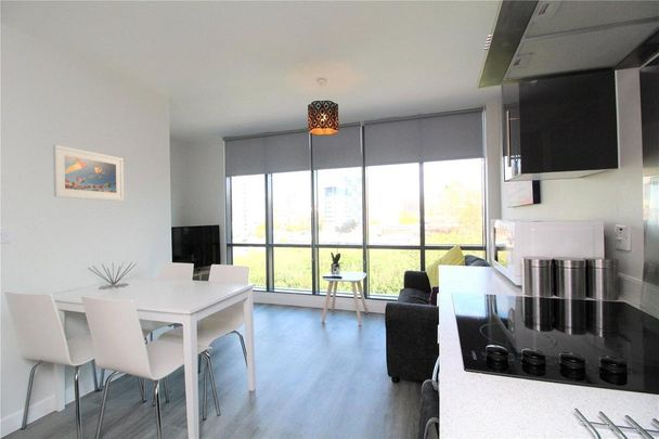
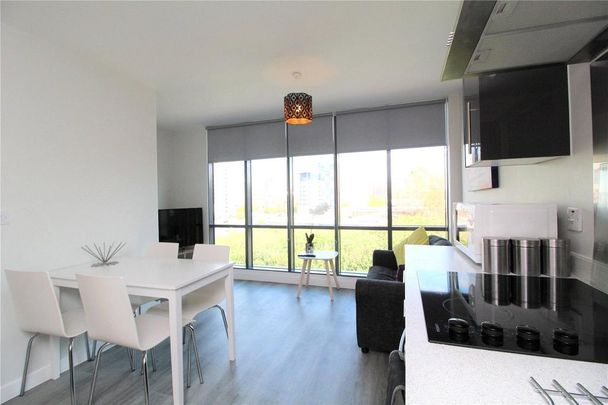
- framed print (91, 176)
